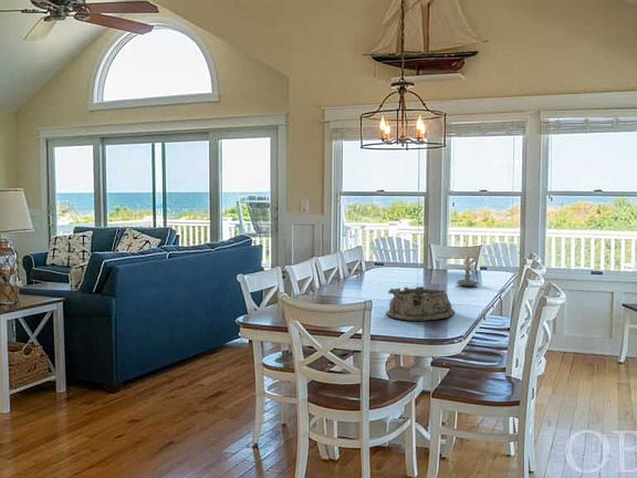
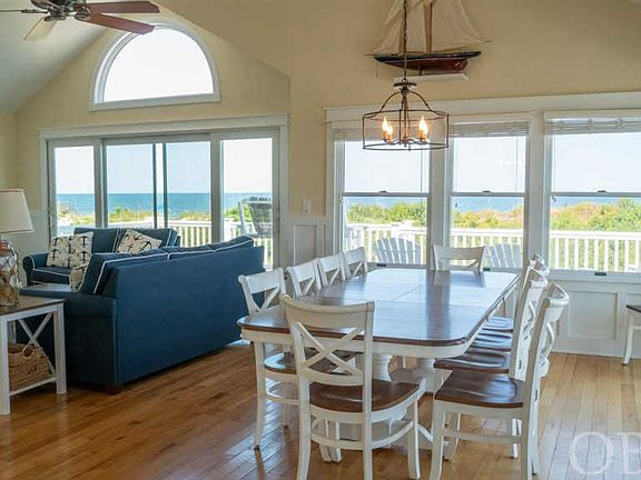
- candle (467, 270)
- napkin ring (419, 301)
